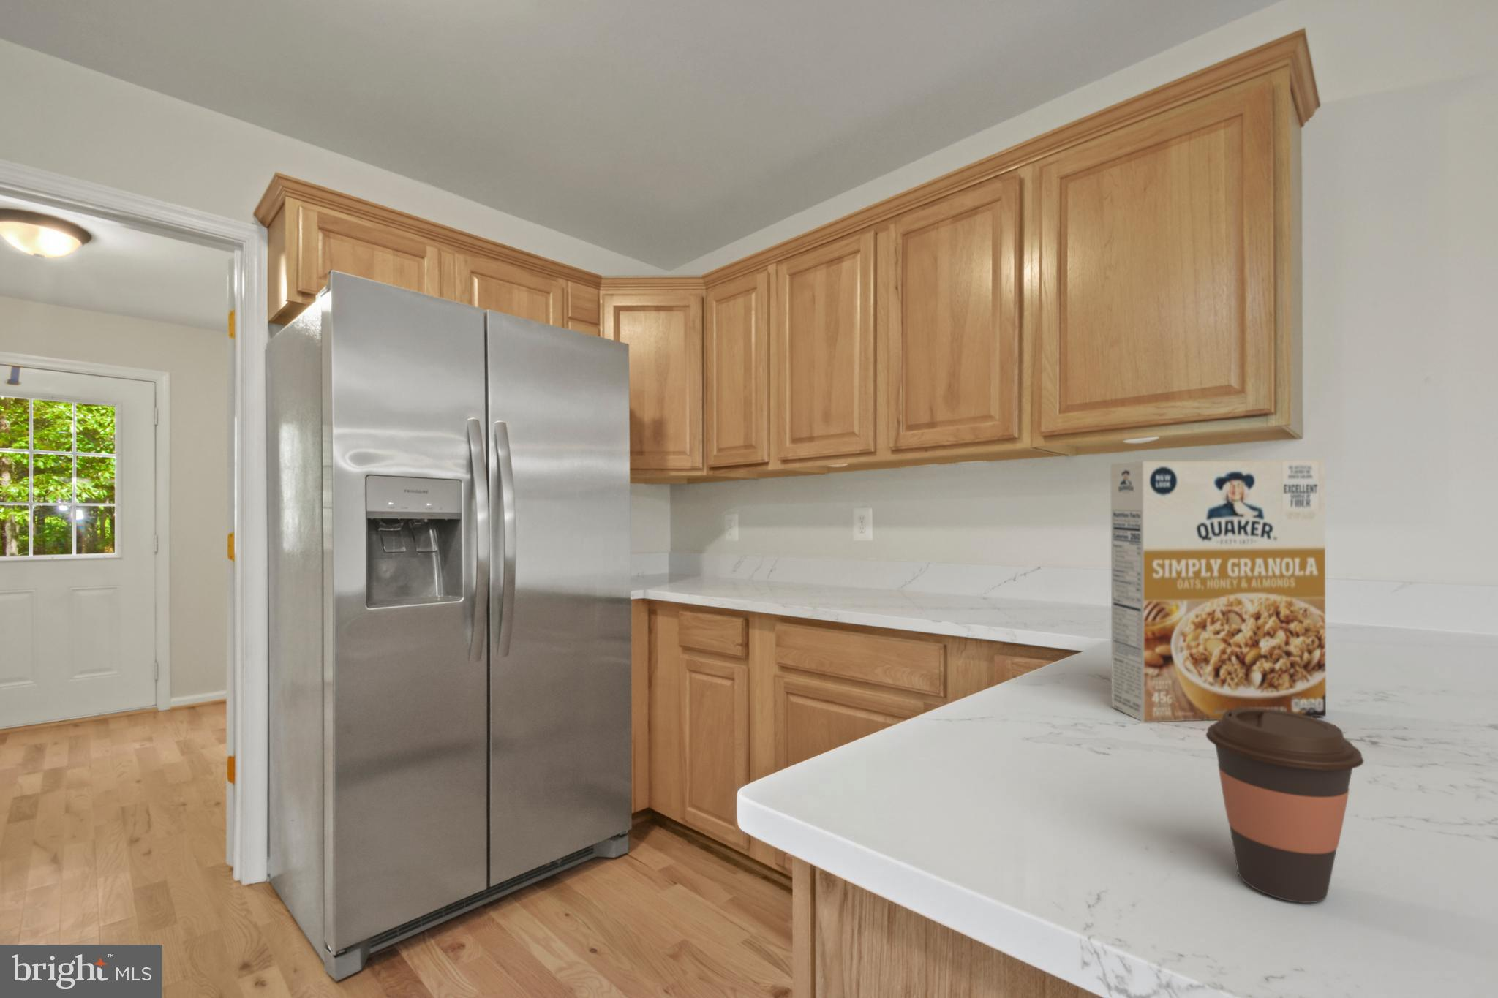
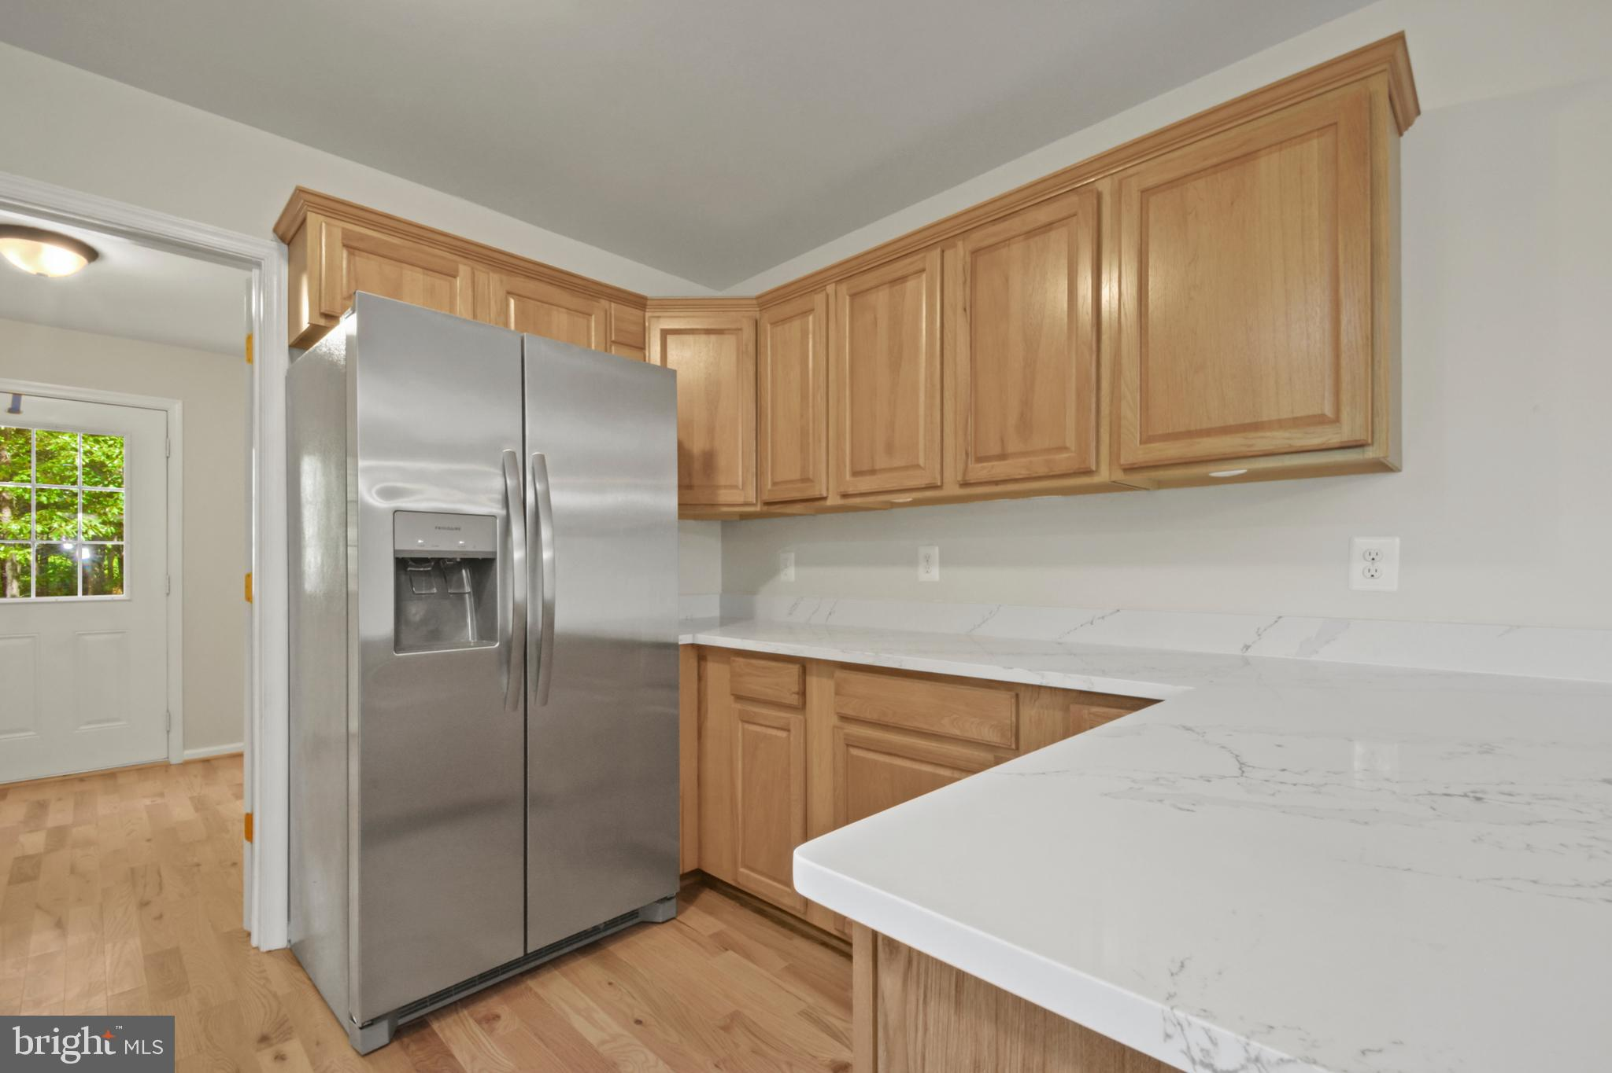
- coffee cup (1281, 803)
- cereal box (1215, 586)
